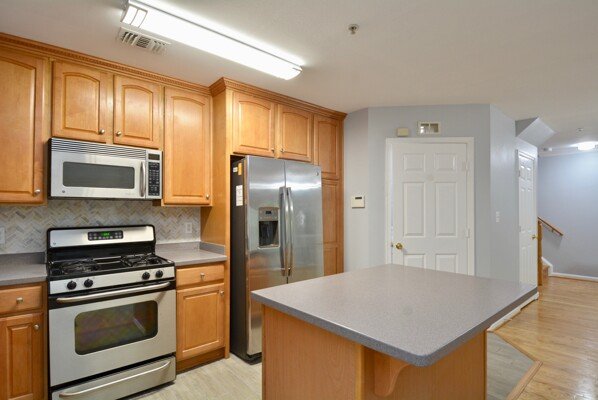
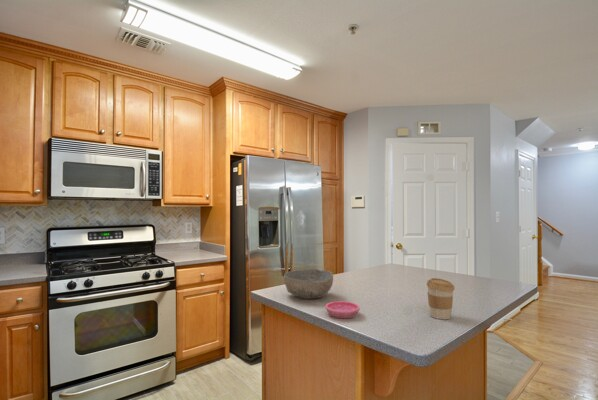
+ bowl (308, 284)
+ saucer (342, 309)
+ coffee cup (440, 297)
